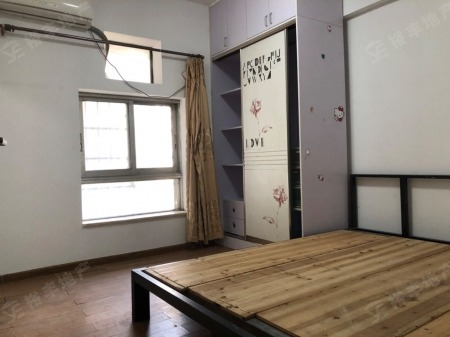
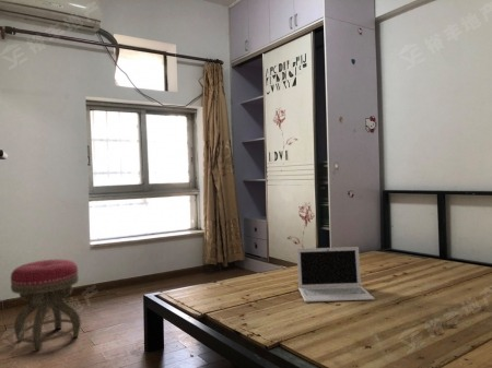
+ stool (46, 300)
+ laptop (332, 272)
